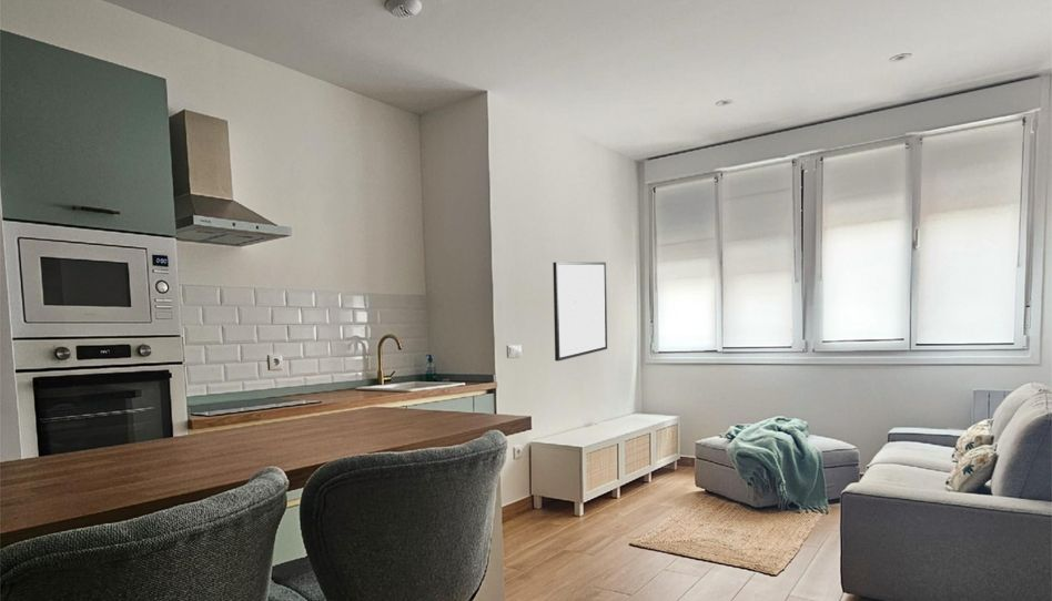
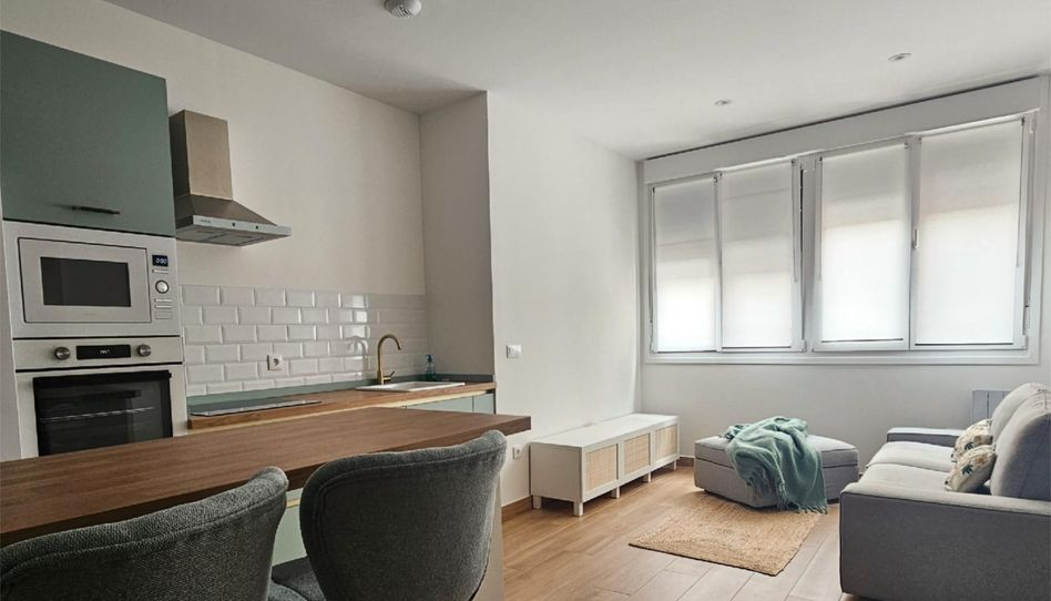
- wall art (581, 308)
